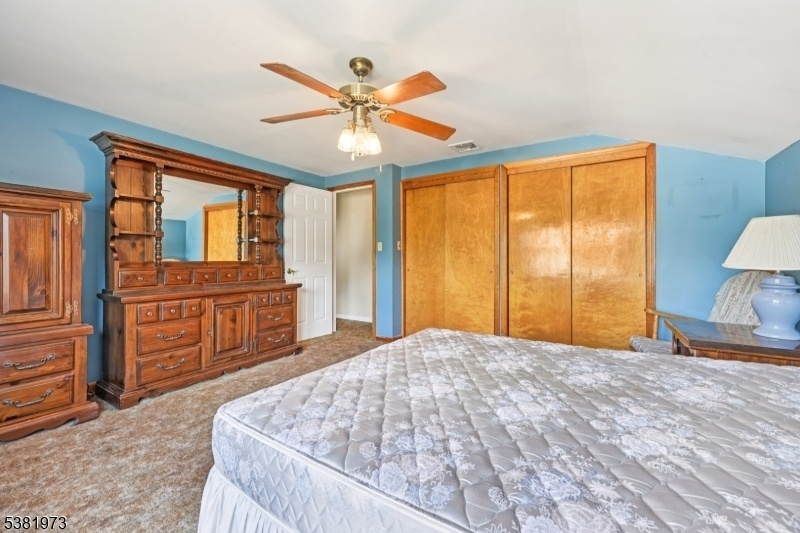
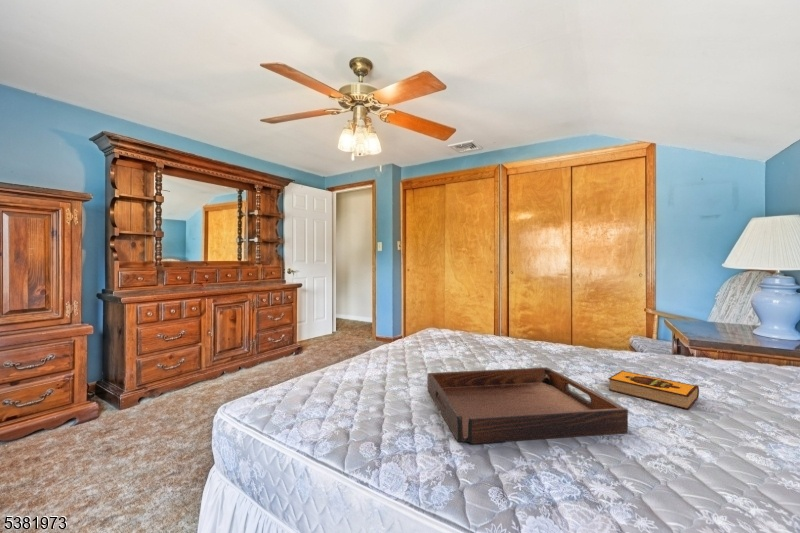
+ hardback book (652, 387)
+ serving tray (512, 398)
